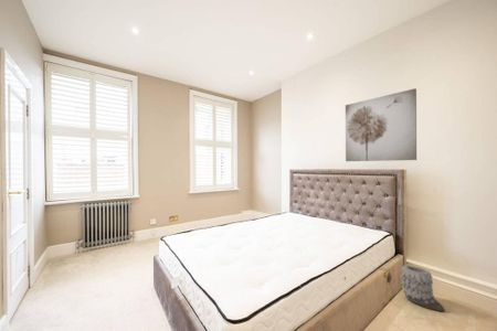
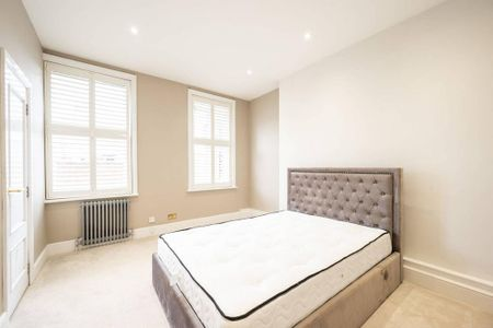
- vase (421, 286)
- wall art (377, 129)
